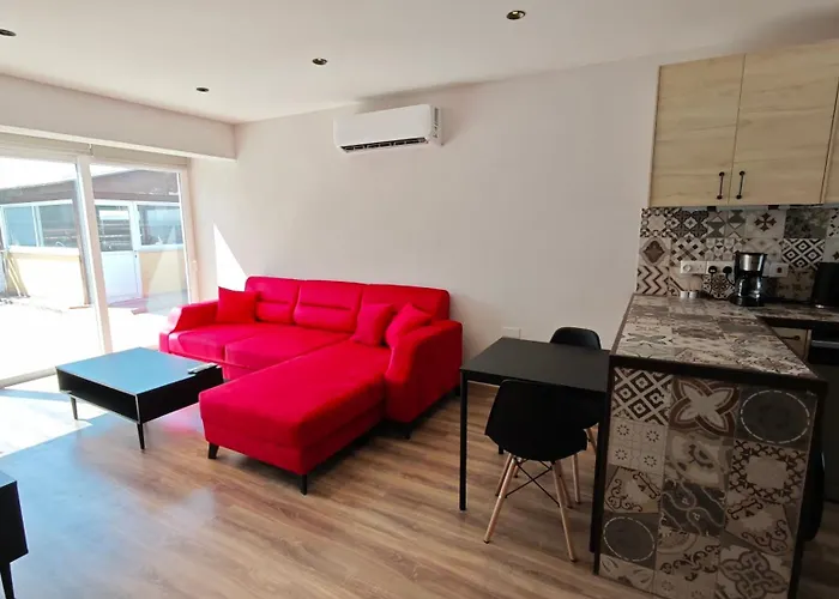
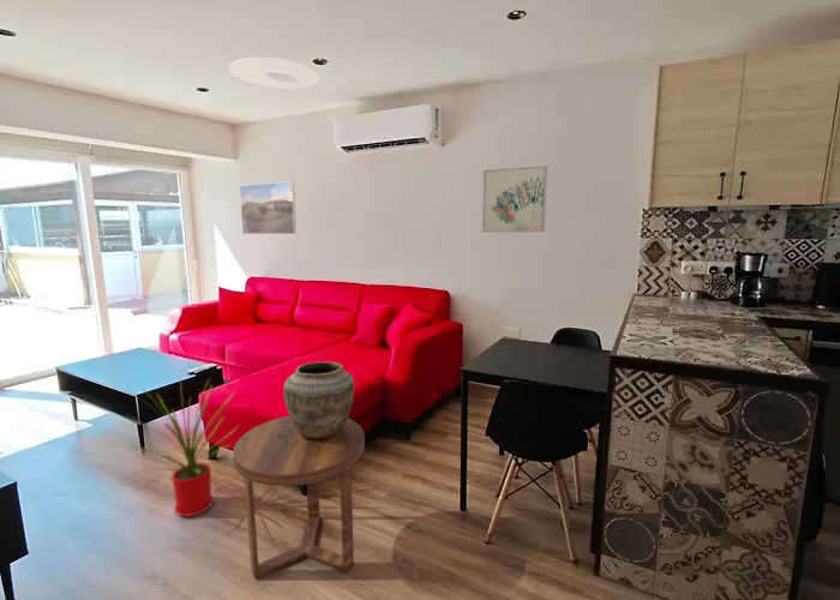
+ side table (307, 496)
+ vase (319, 398)
+ ceiling light (275, 70)
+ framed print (266, 209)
+ wall art (512, 200)
+ house plant (191, 449)
